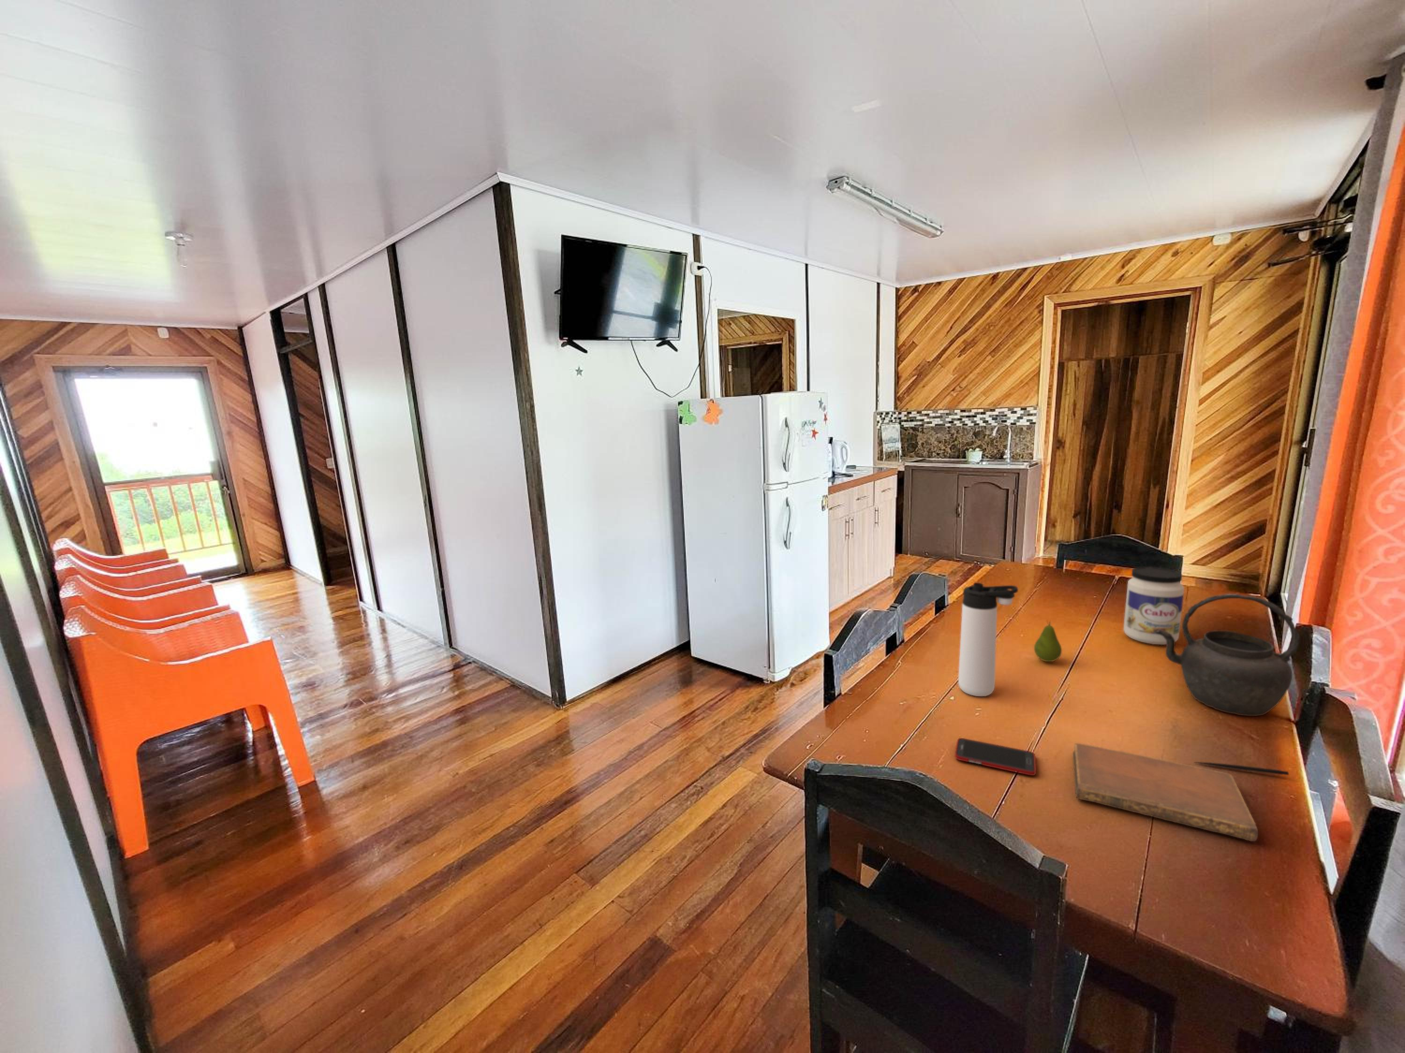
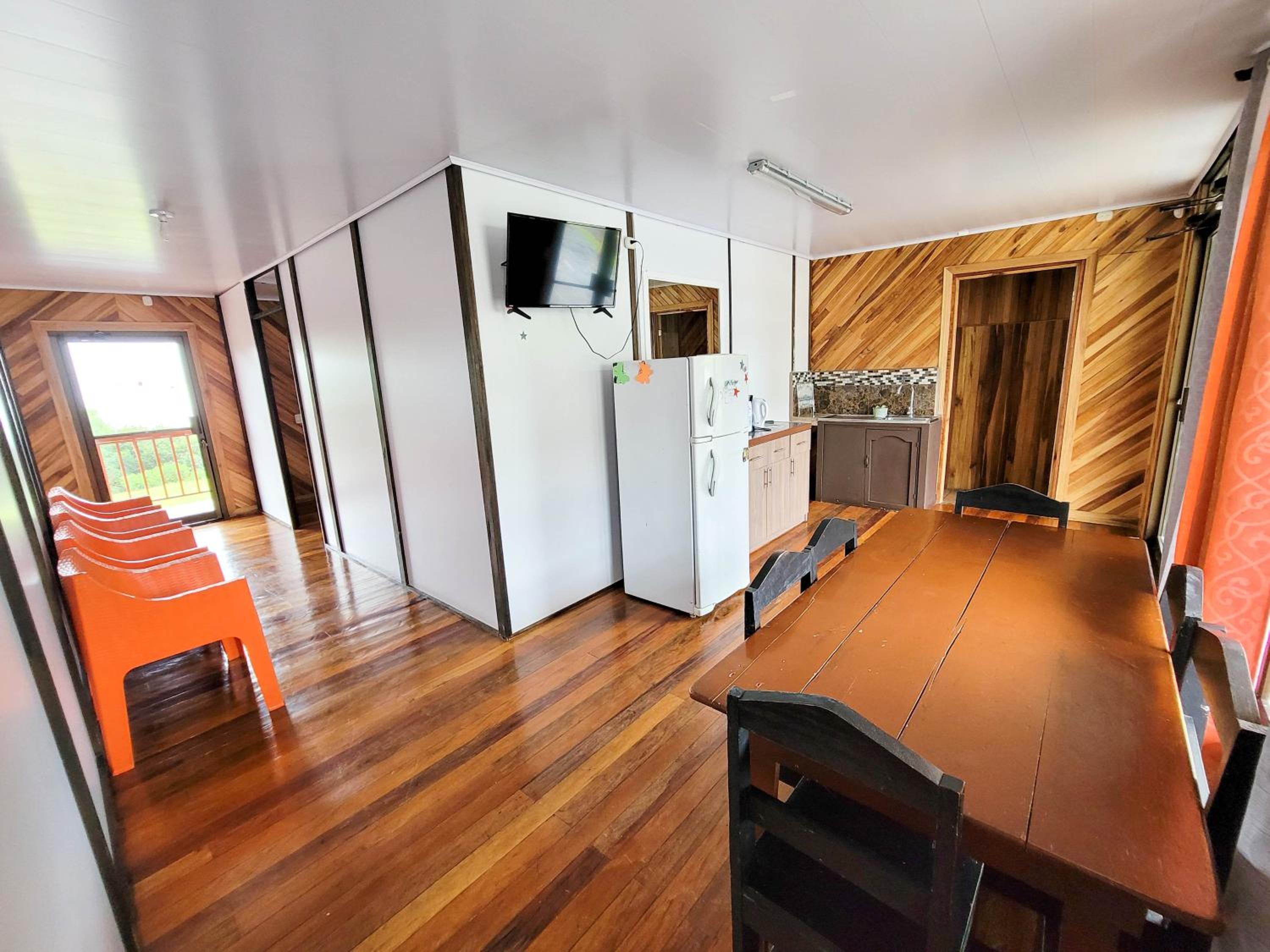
- kettle (1221, 648)
- thermos bottle (987, 639)
- pen (1239, 767)
- cell phone (995, 755)
- notebook (1154, 786)
- fruit (1048, 640)
- jar (1153, 605)
